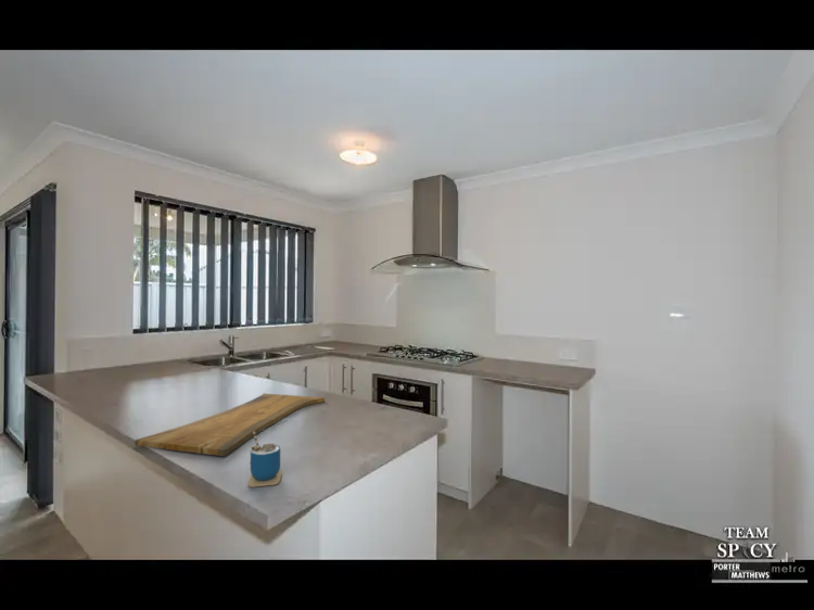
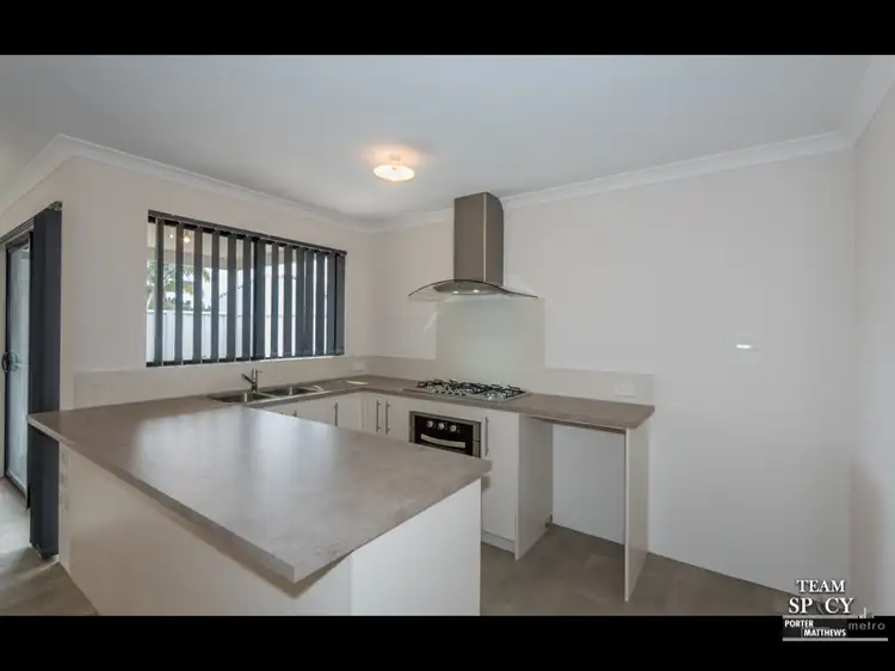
- cutting board (247, 417)
- cup (265, 454)
